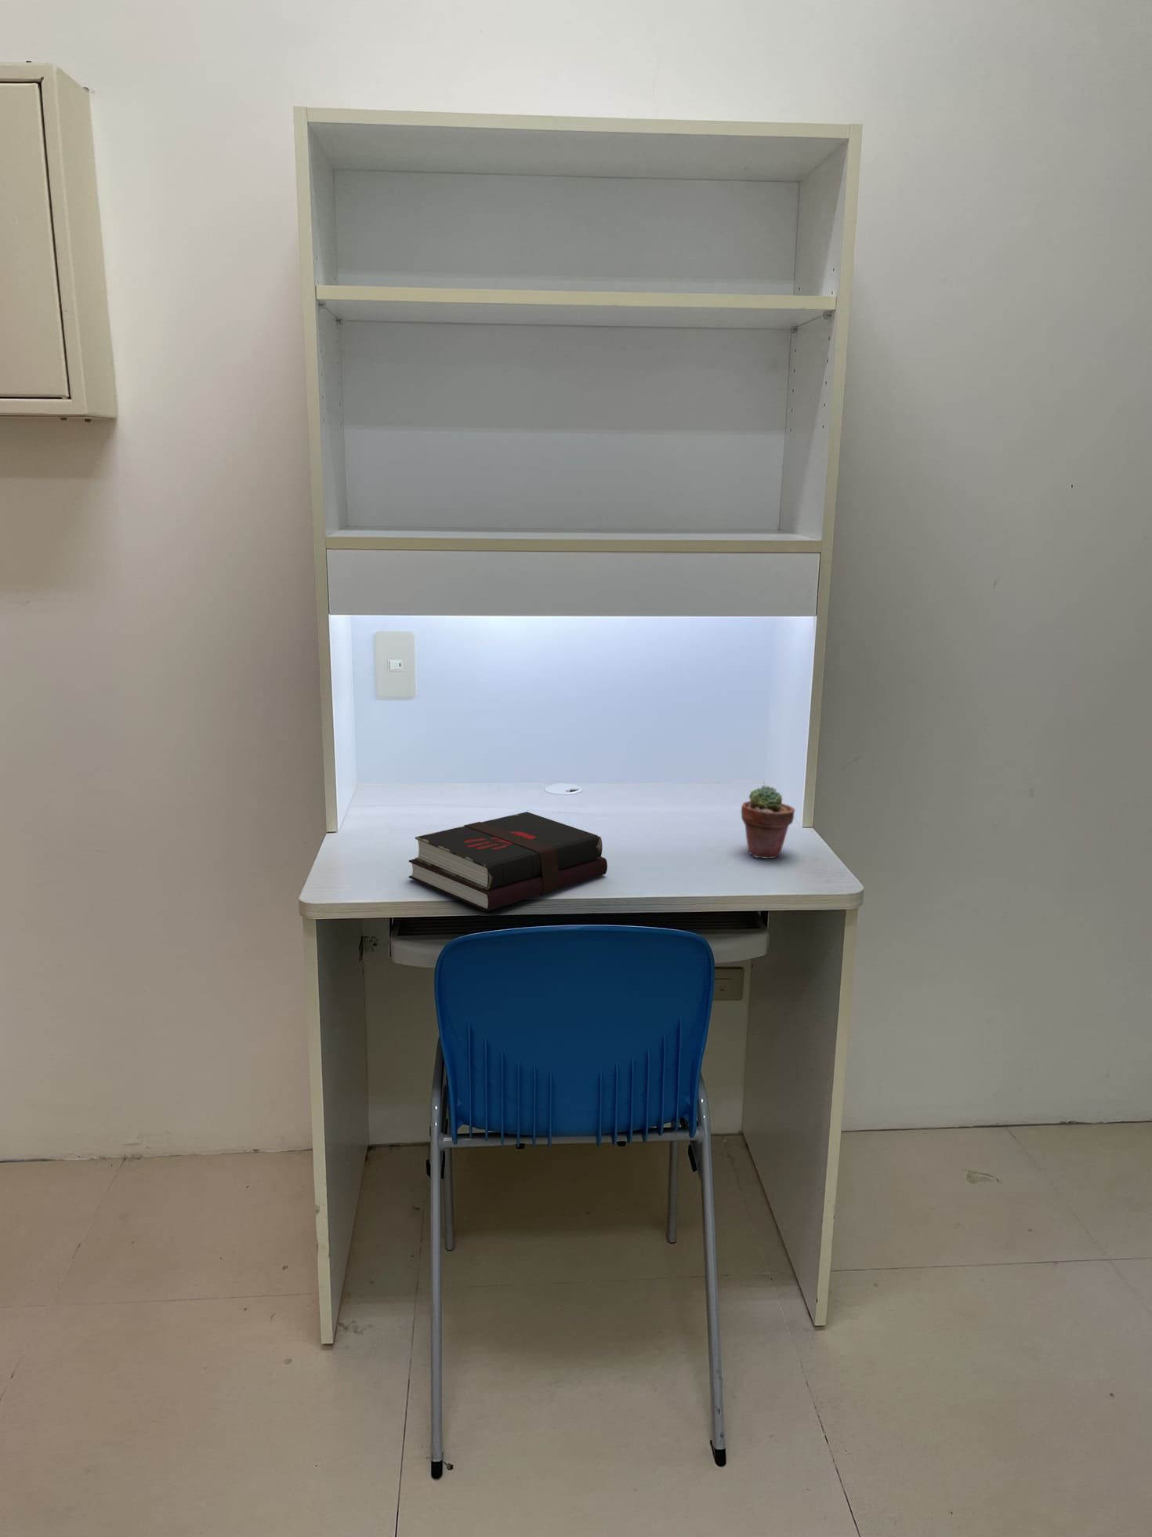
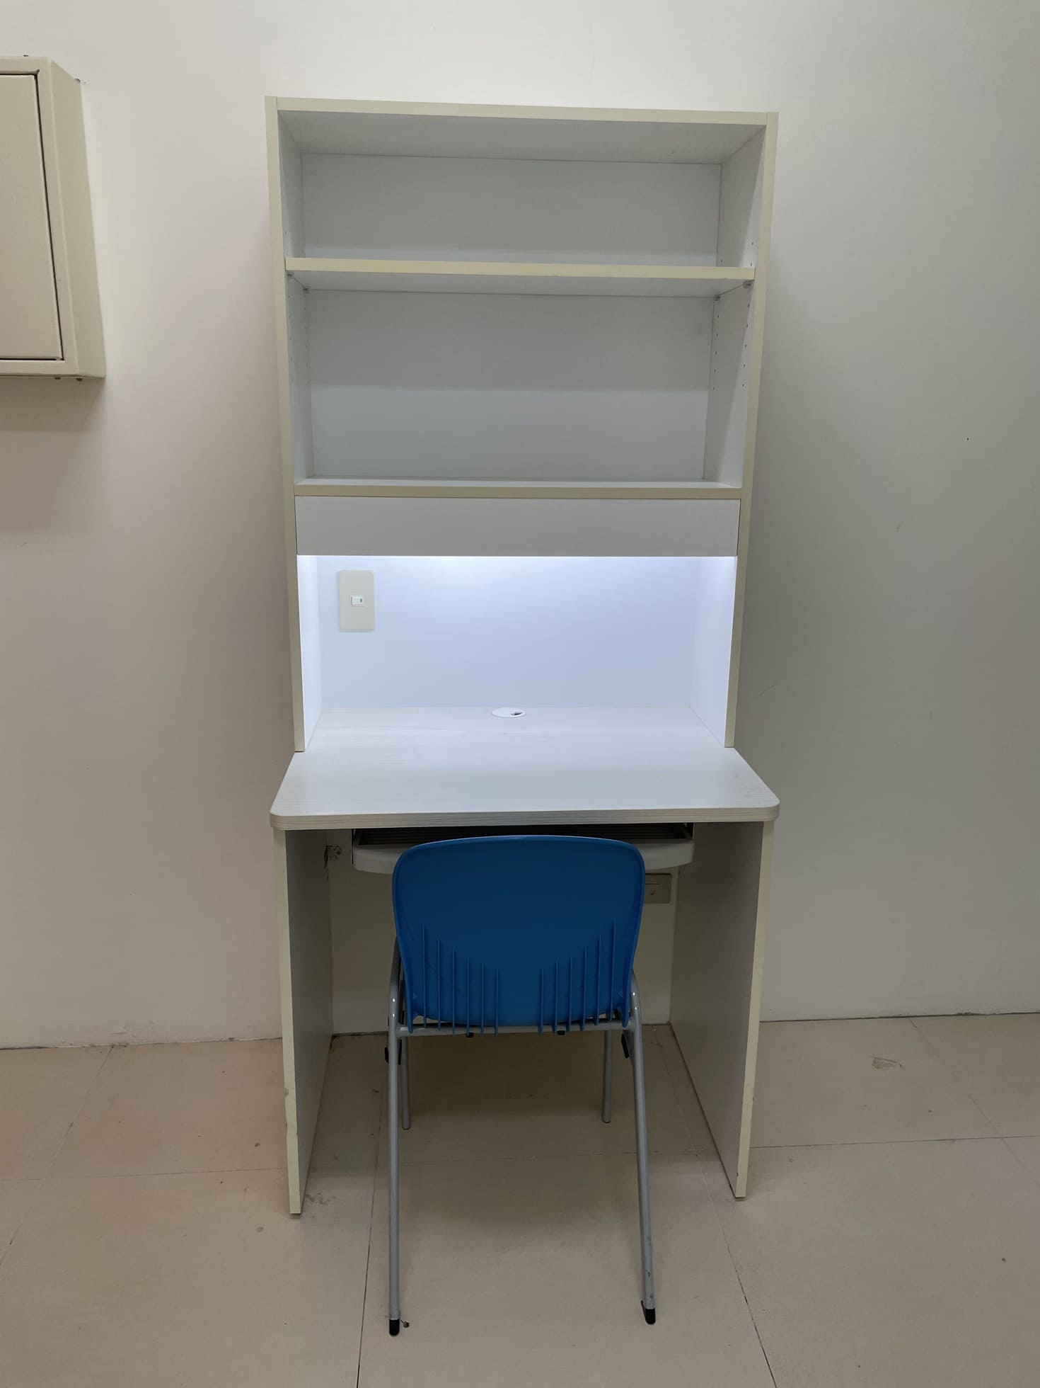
- potted succulent (766, 819)
- hardback book (508, 857)
